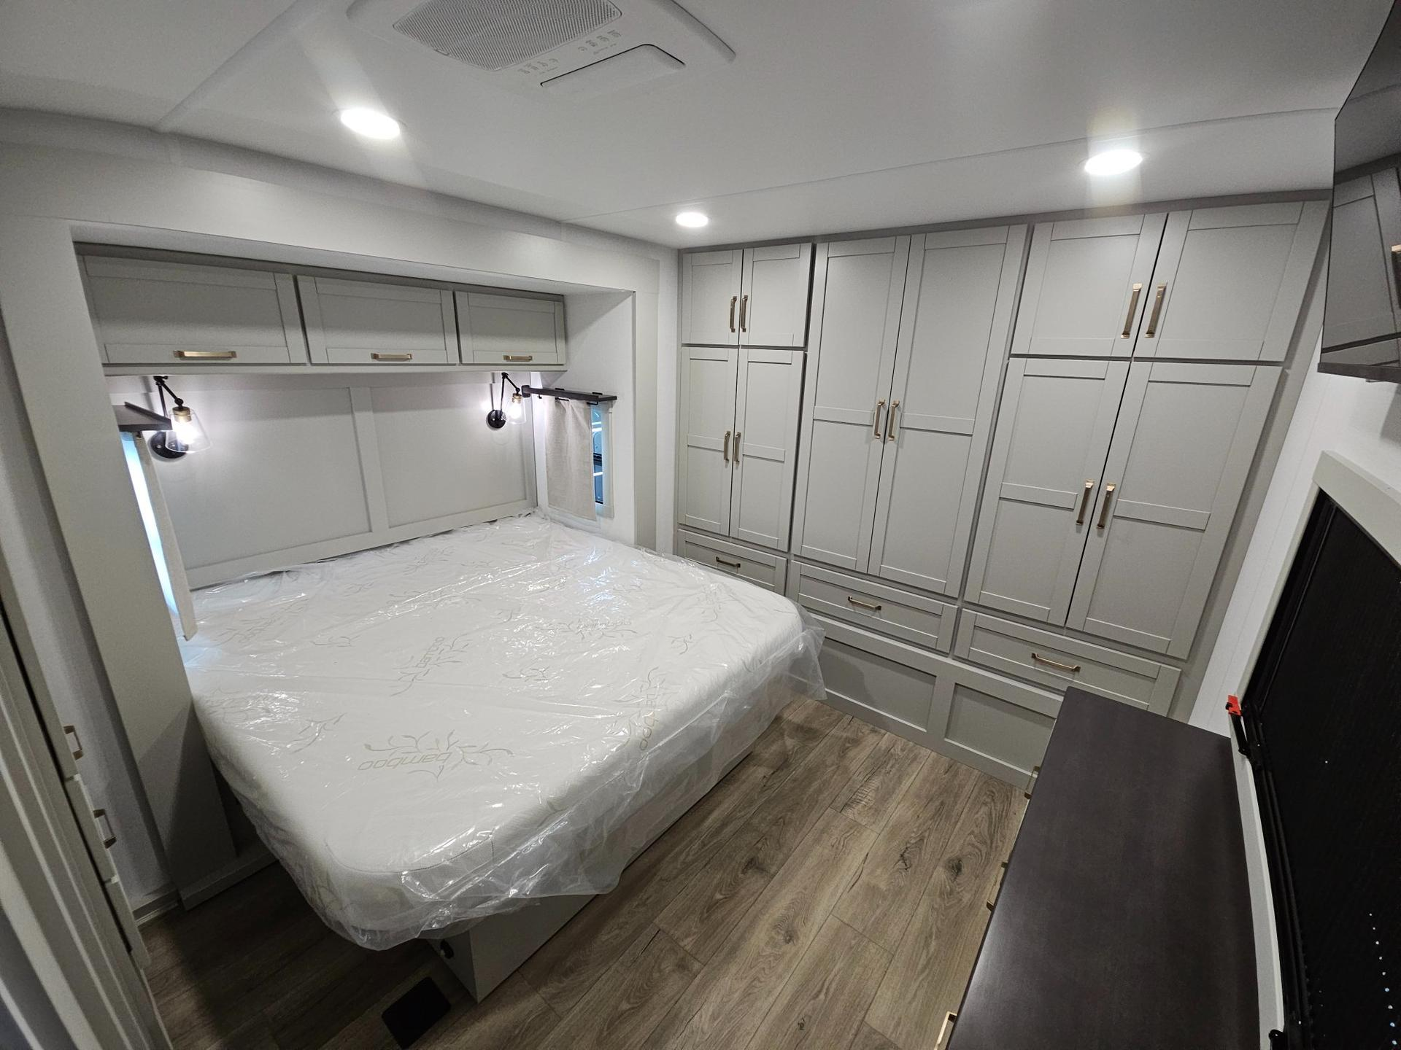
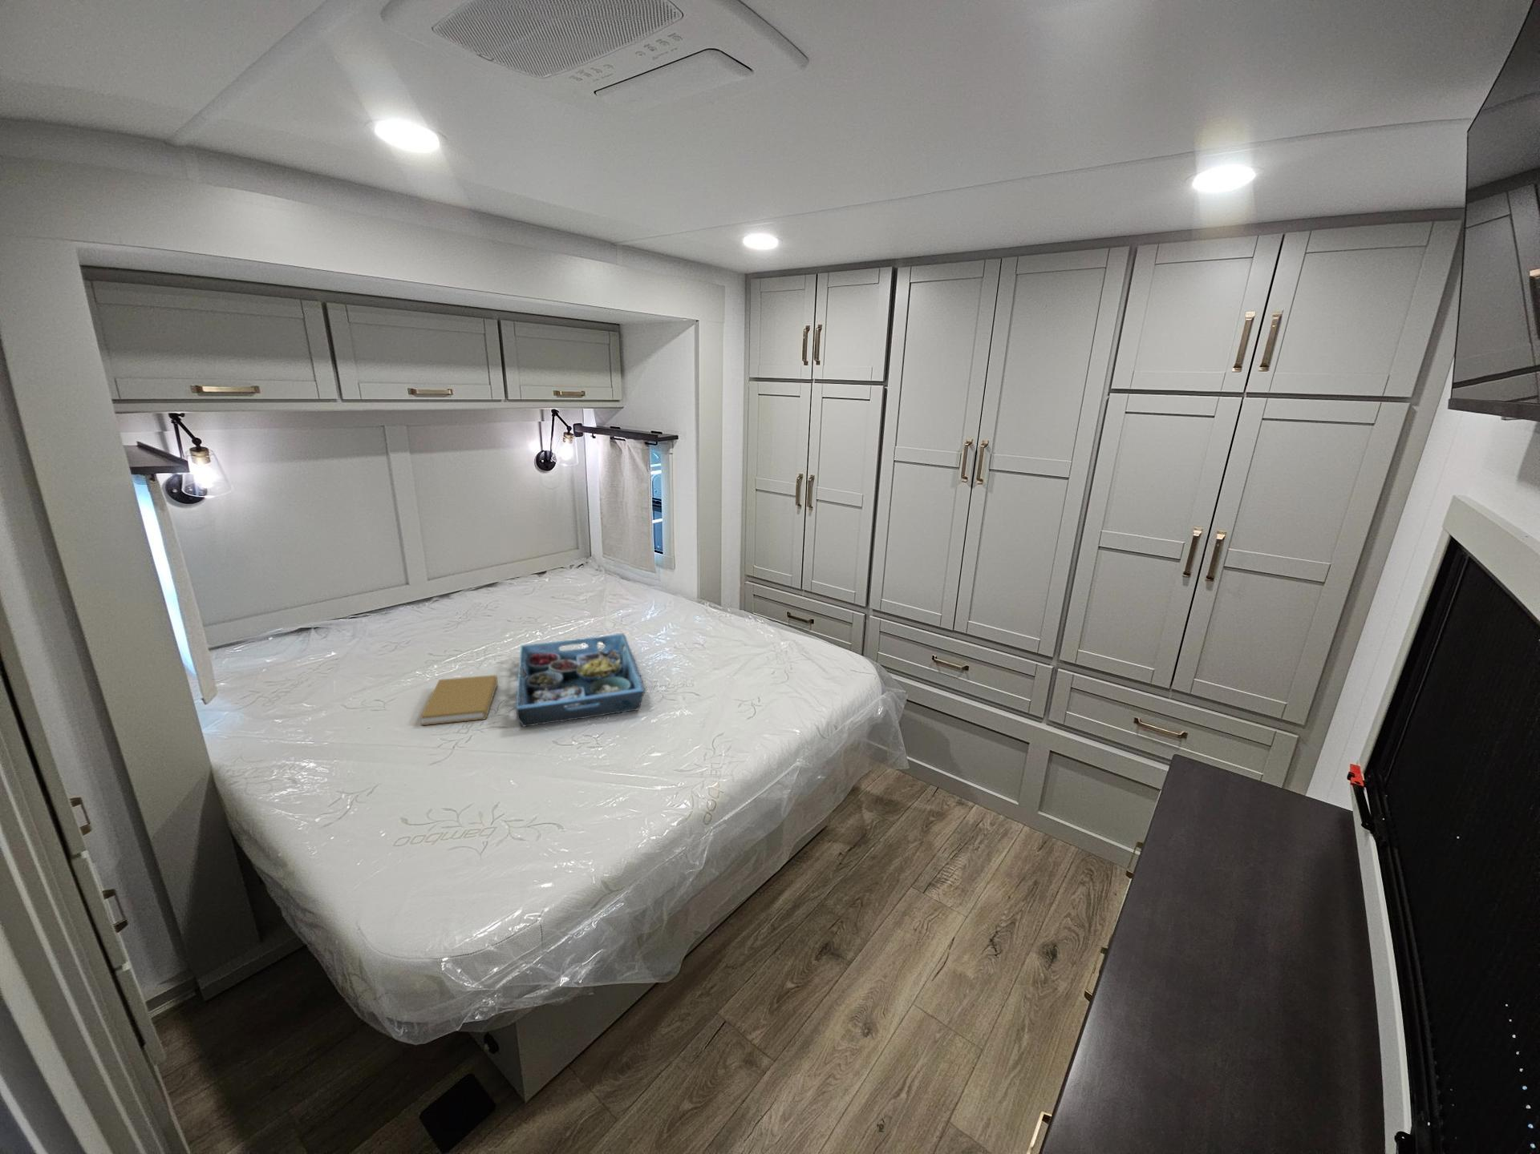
+ serving tray (578, 674)
+ book (462, 698)
